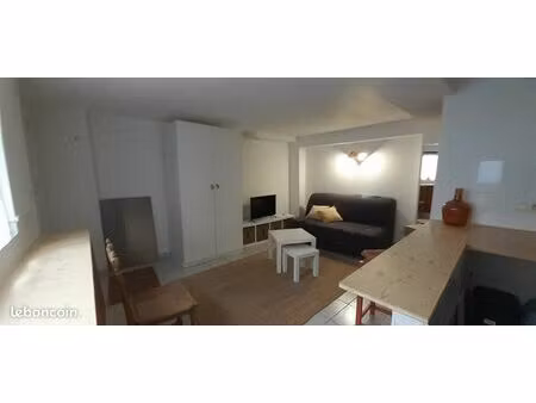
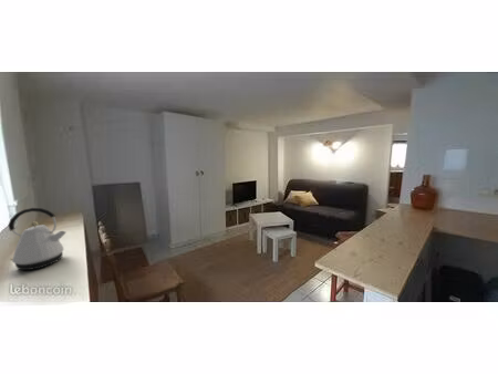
+ kettle (38, 236)
